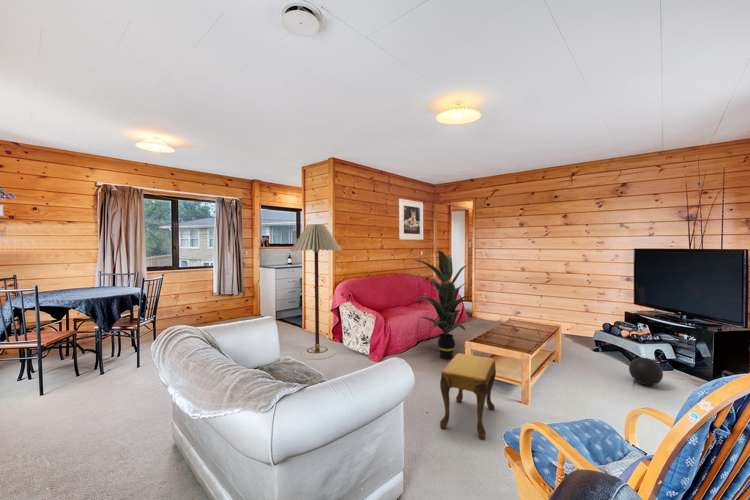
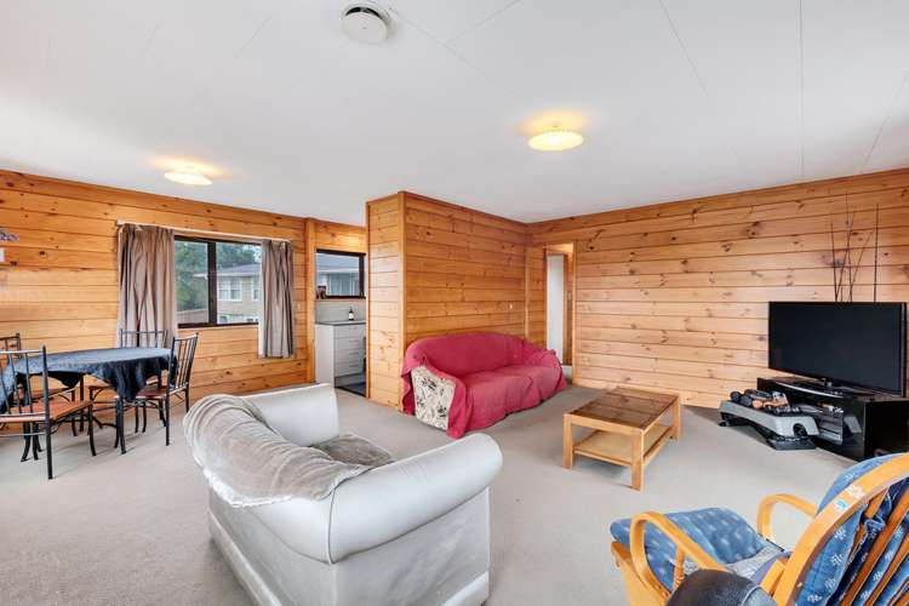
- ball (645, 371)
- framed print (411, 220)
- floor lamp (316, 288)
- footstool (469, 389)
- indoor plant (441, 303)
